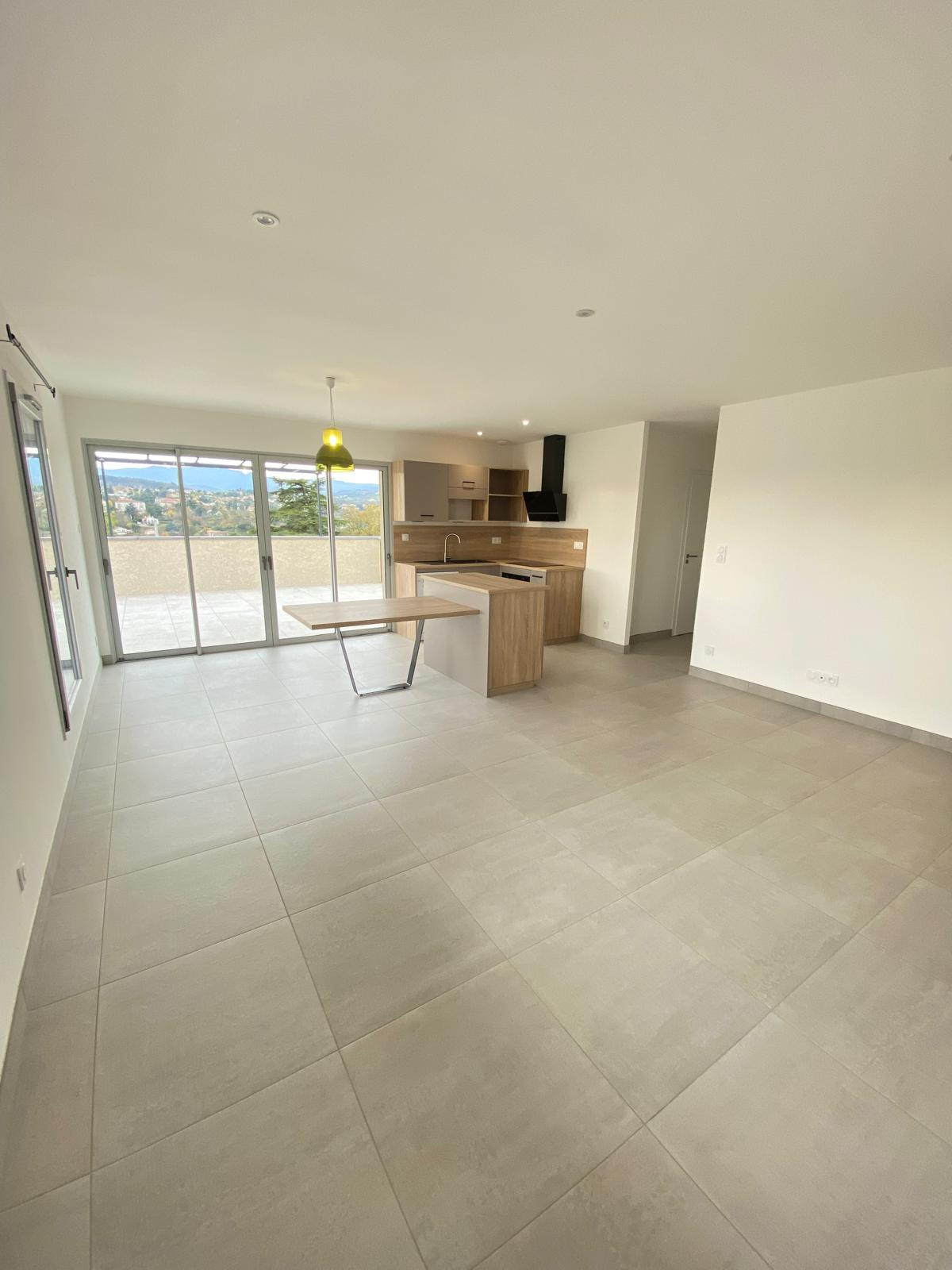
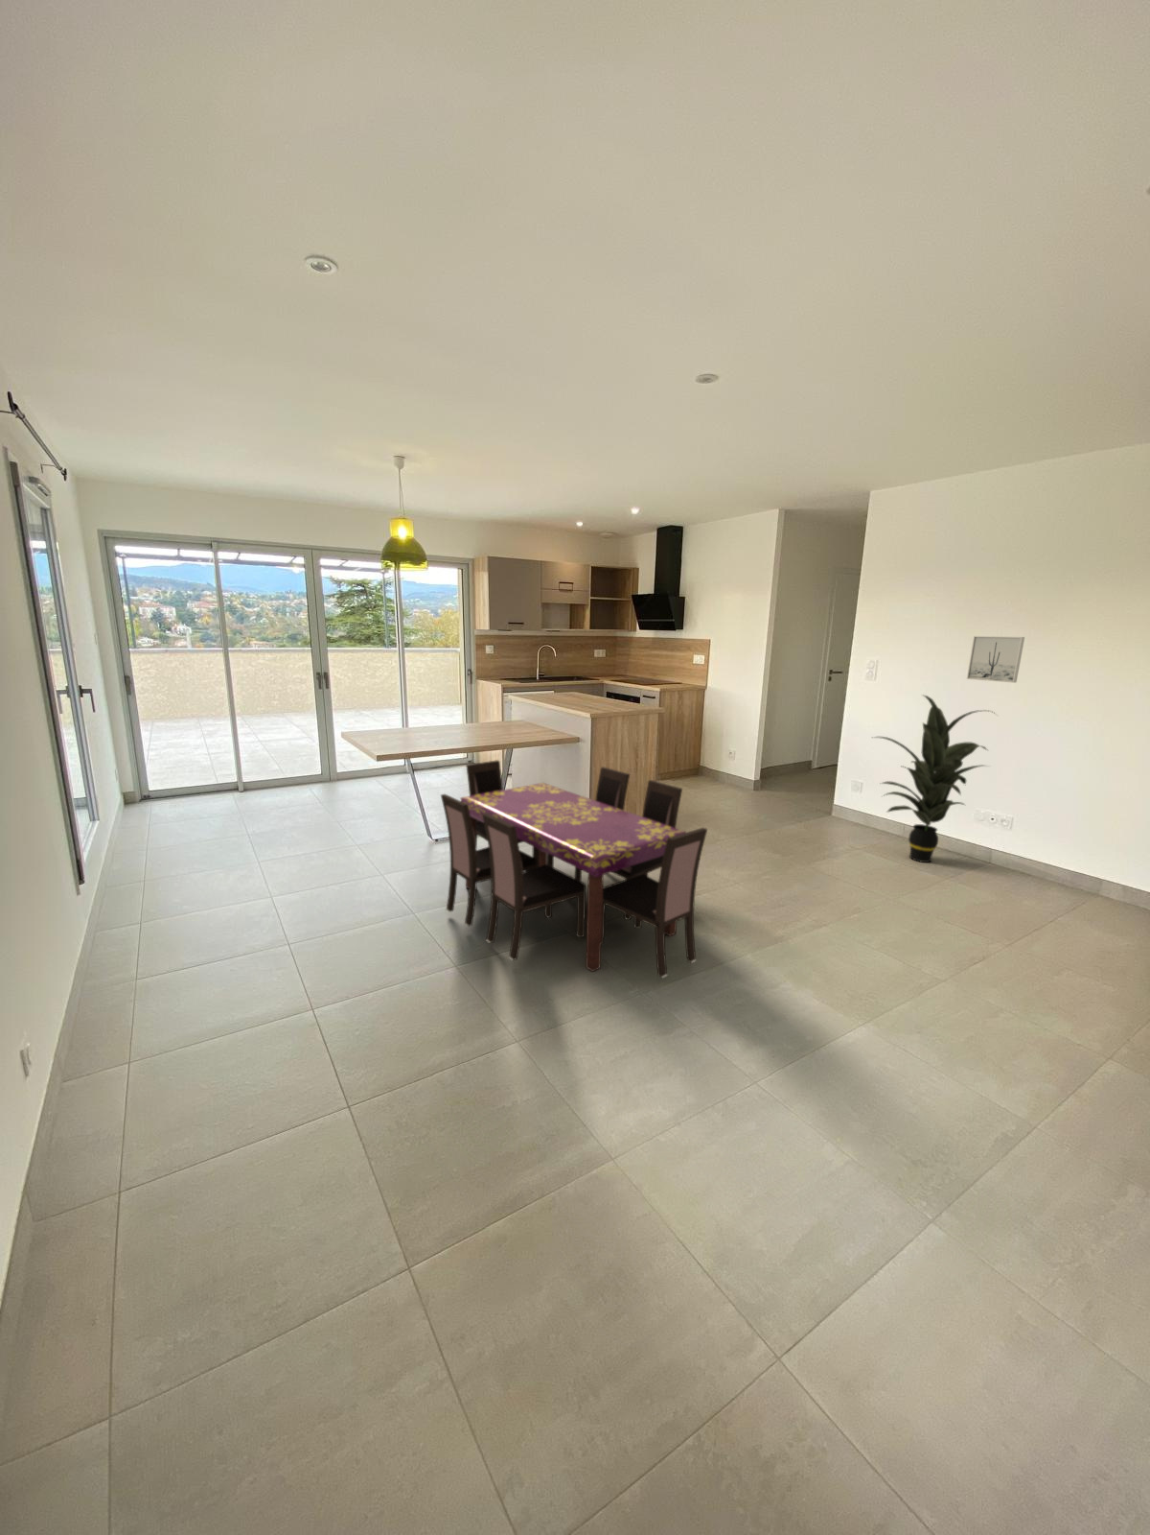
+ dining table (563, 851)
+ indoor plant (929, 778)
+ wall art (994, 659)
